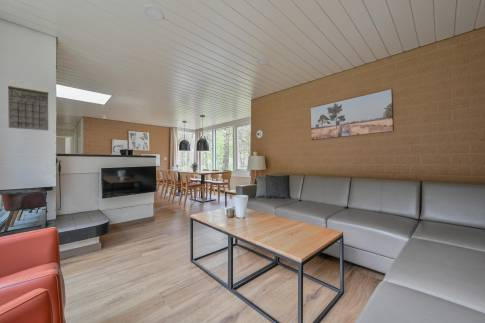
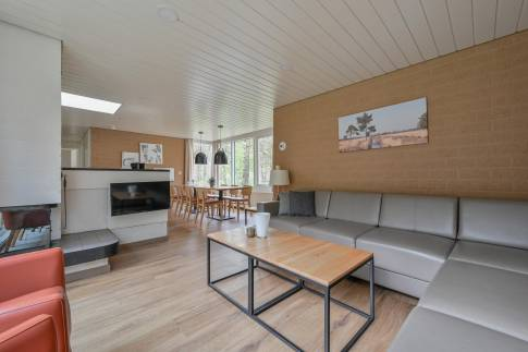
- calendar (29, 104)
